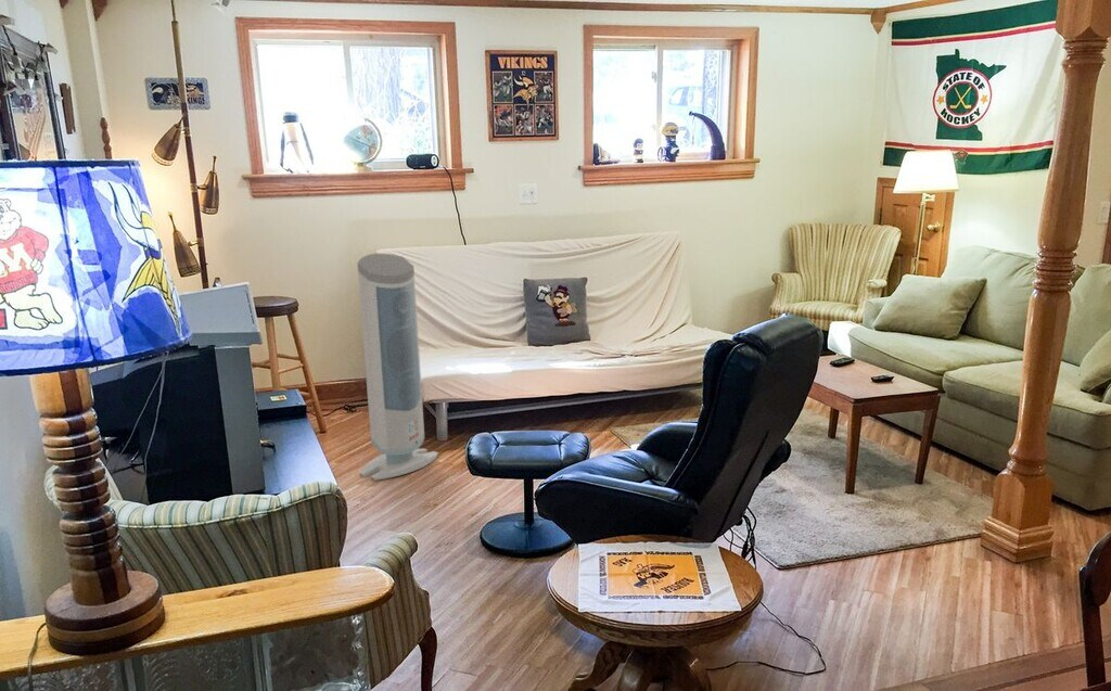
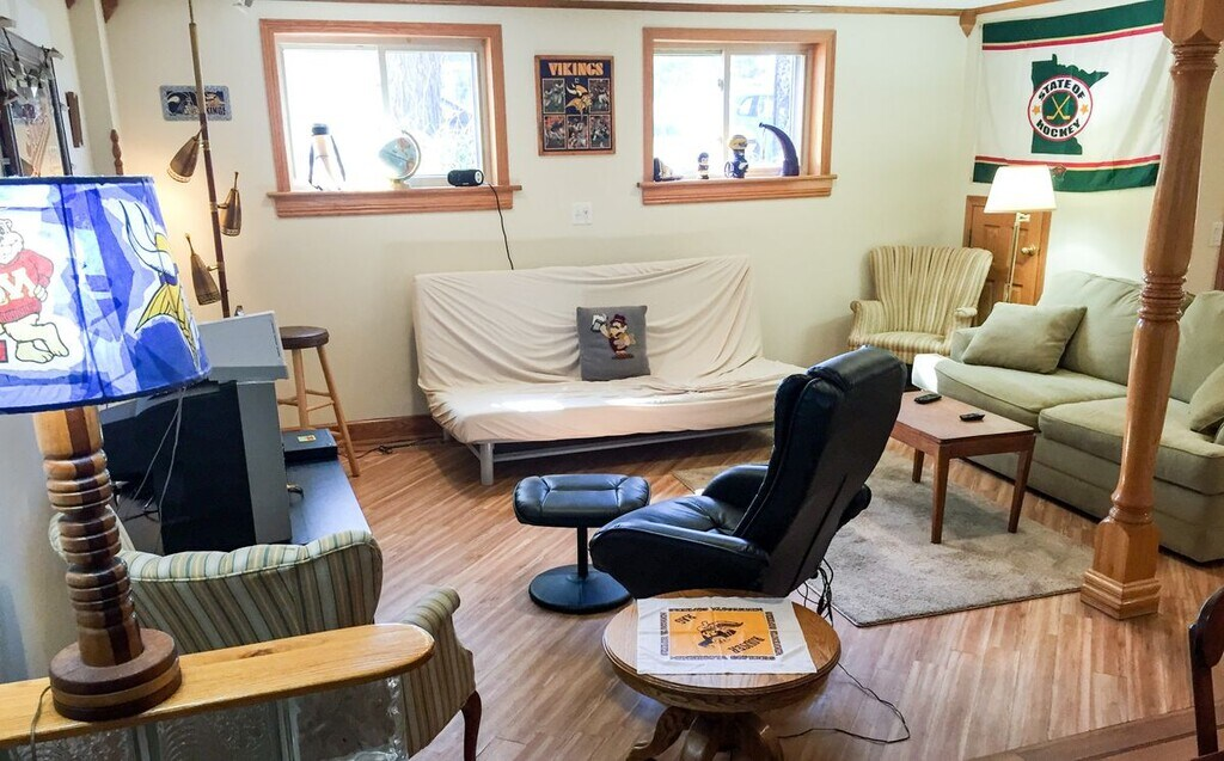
- air purifier (392, 362)
